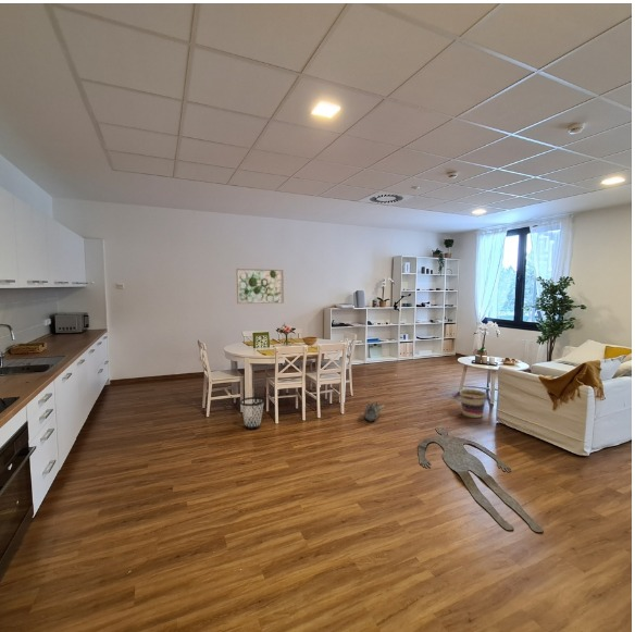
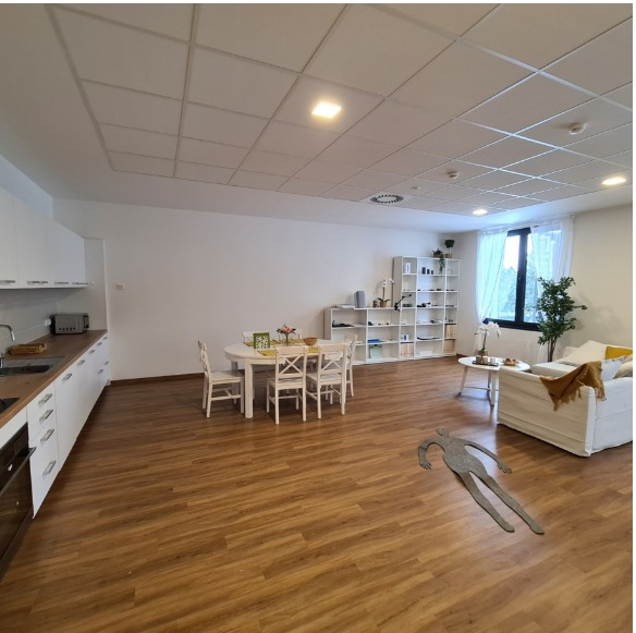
- basket (472, 402)
- wastebasket (251, 413)
- plush toy (370, 409)
- wall art (260, 286)
